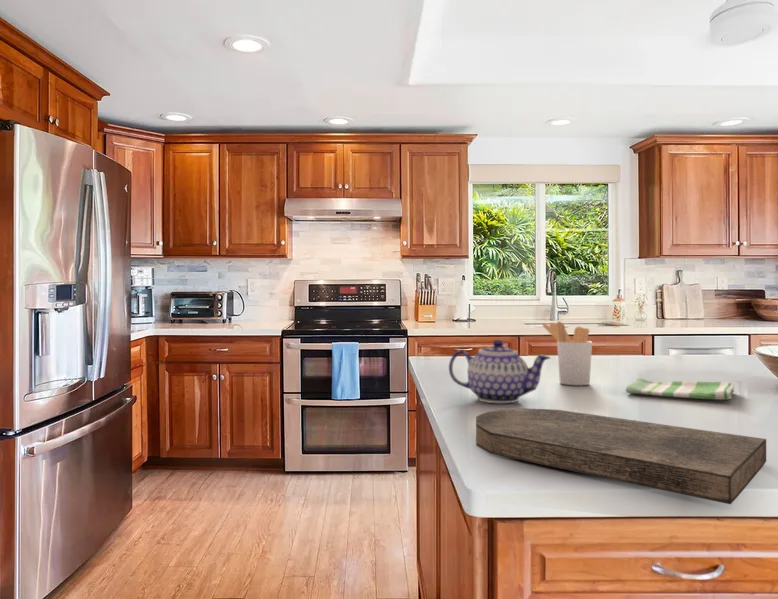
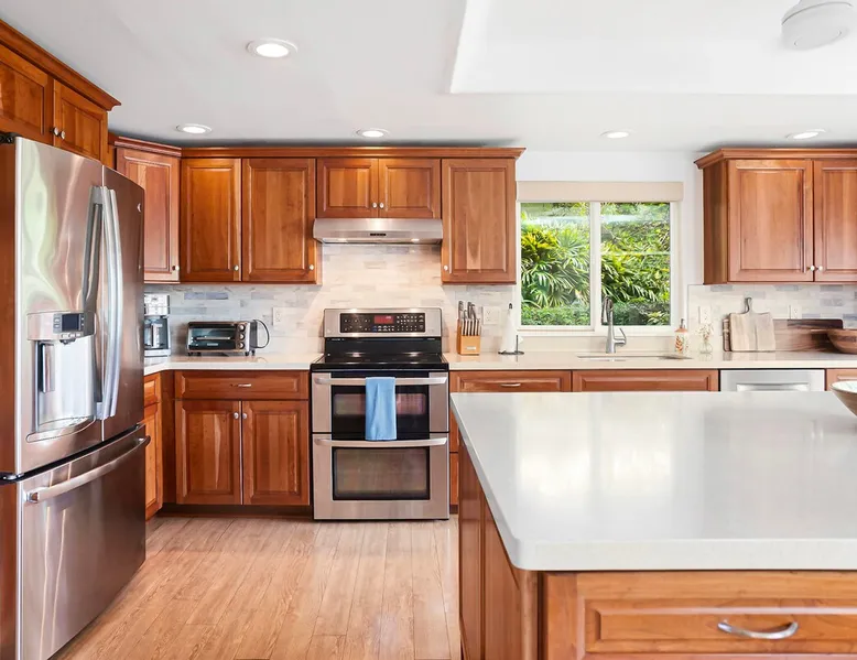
- utensil holder (567, 351)
- dish towel (680, 388)
- teapot (498, 369)
- cutting board (596, 441)
